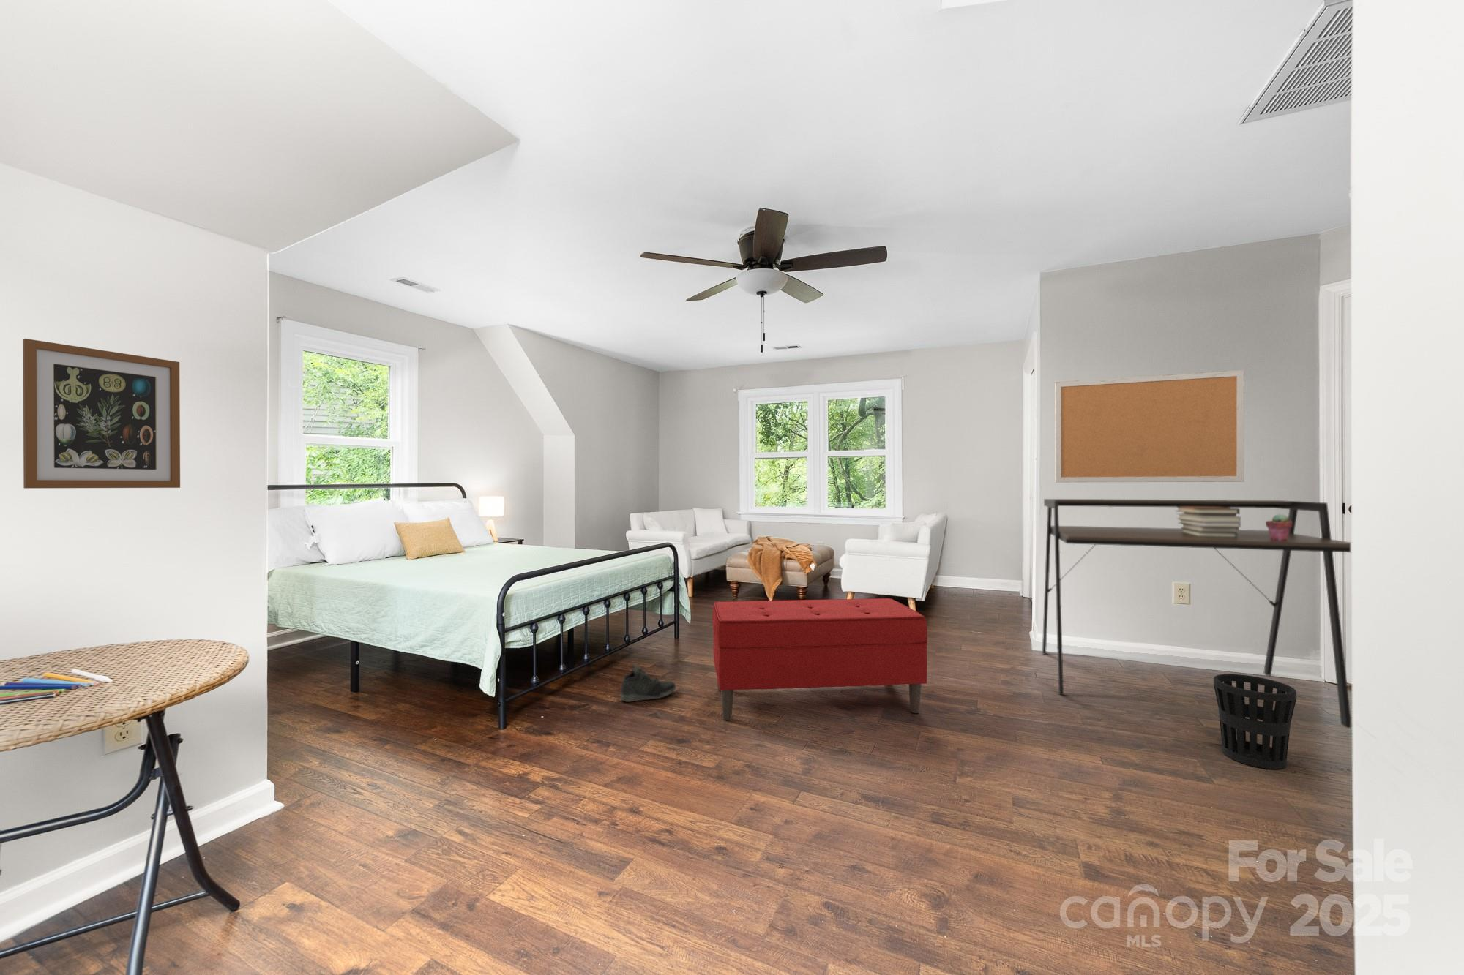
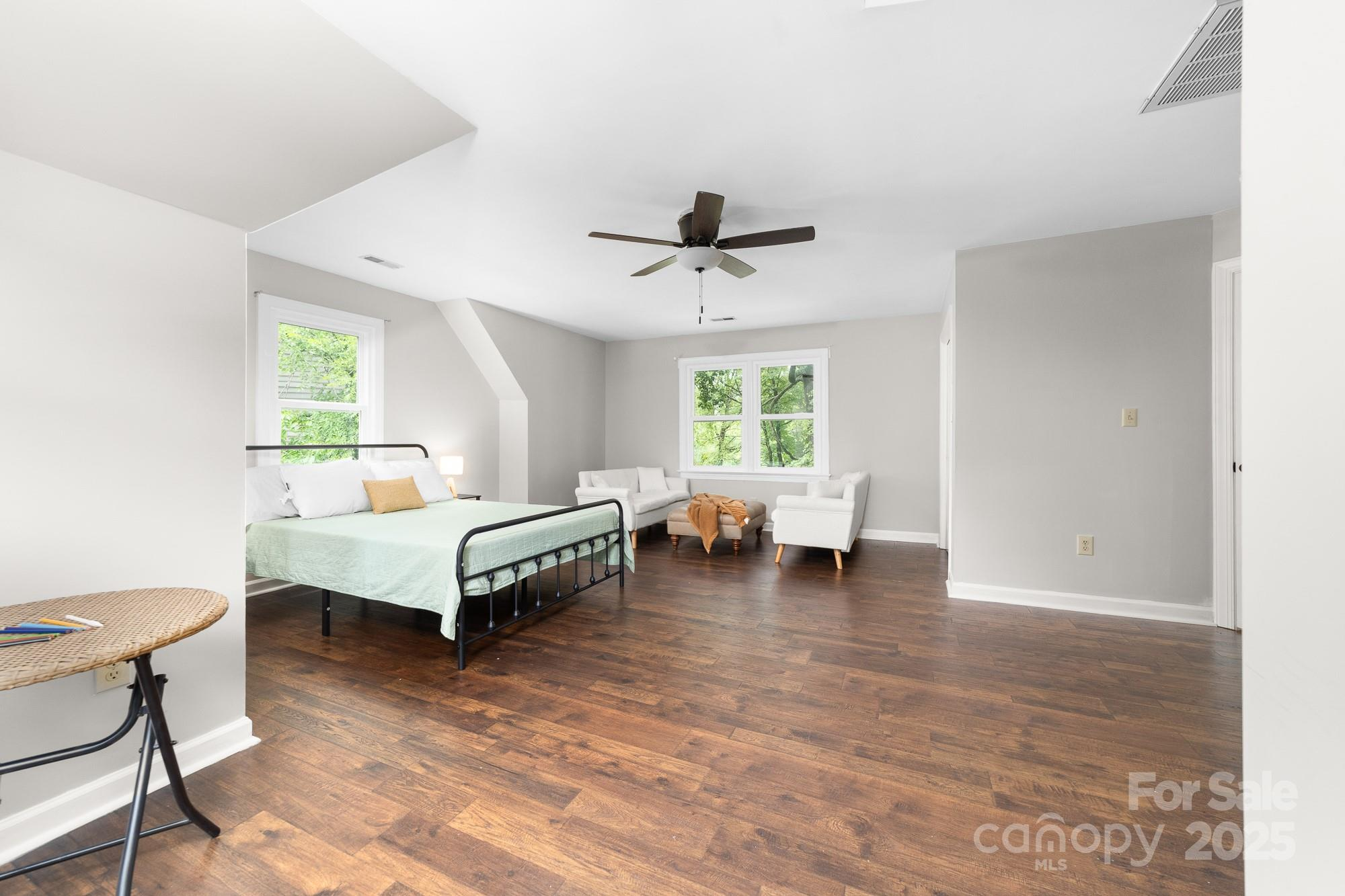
- bench (813, 654)
- desk (1172, 546)
- wastebasket (1253, 720)
- potted succulent (1279, 526)
- bulletin board (1143, 430)
- sneaker (649, 680)
- book stack (1207, 520)
- wall art (108, 419)
